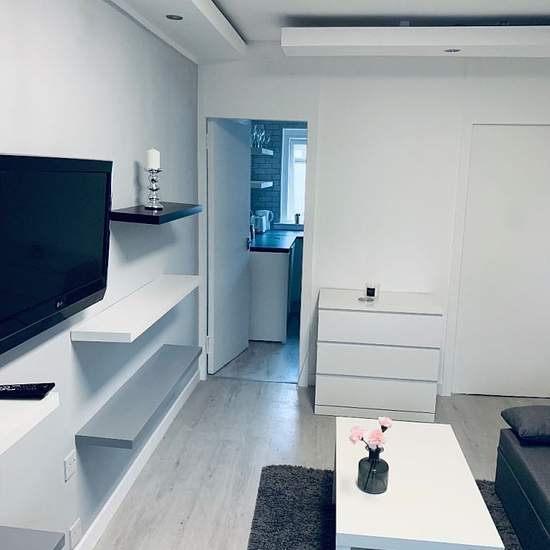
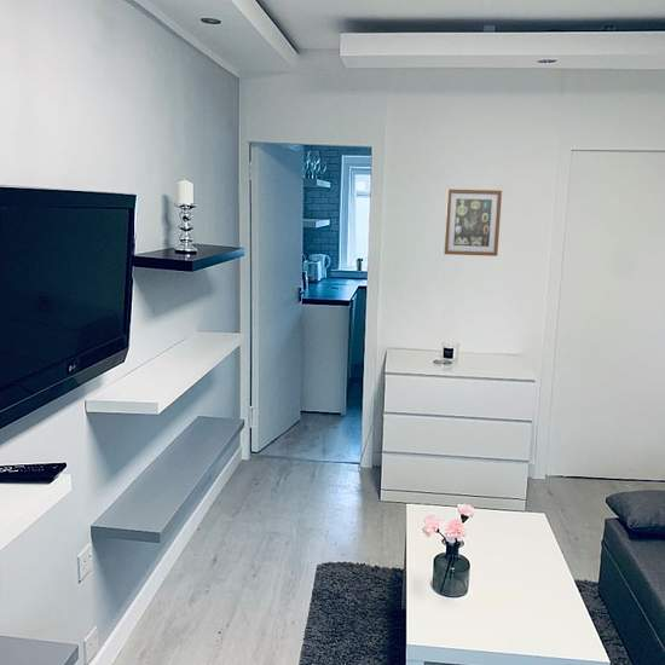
+ wall art (472, 222)
